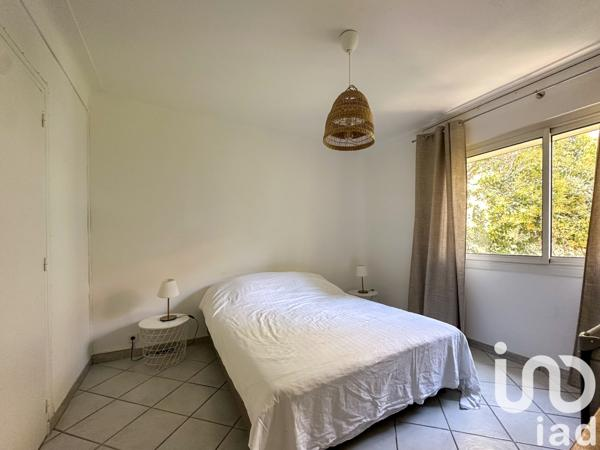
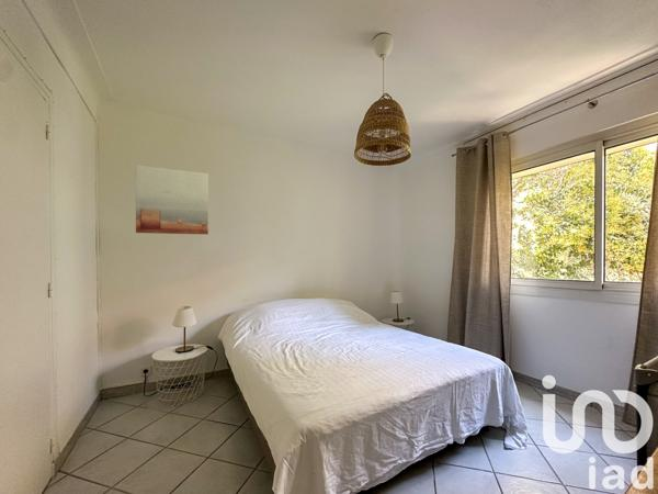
+ wall art (173, 201)
